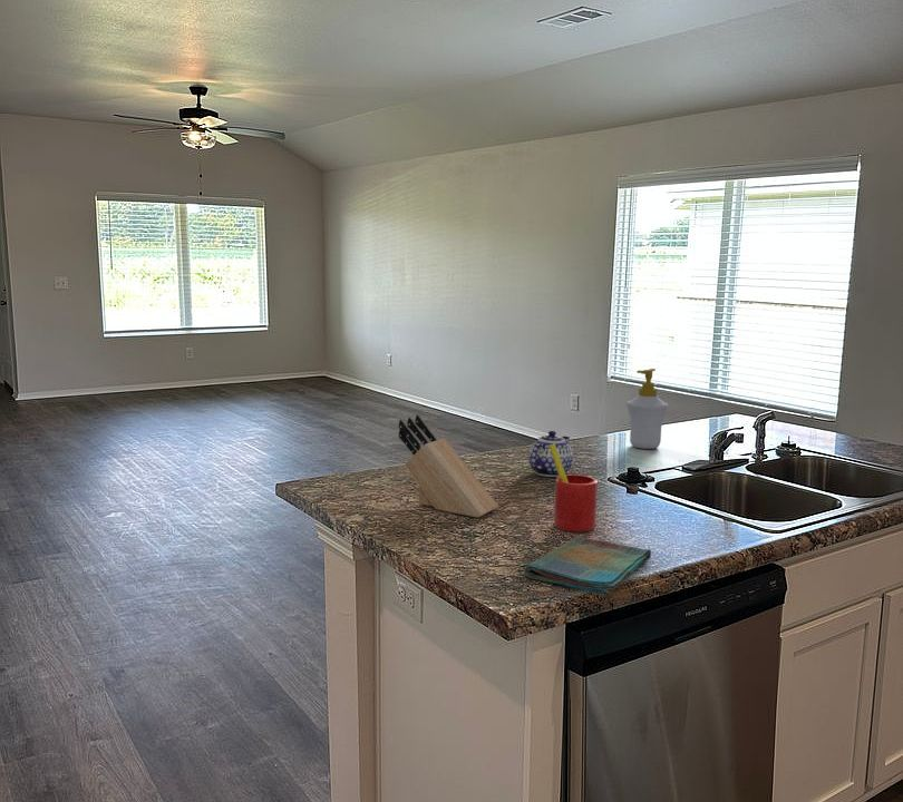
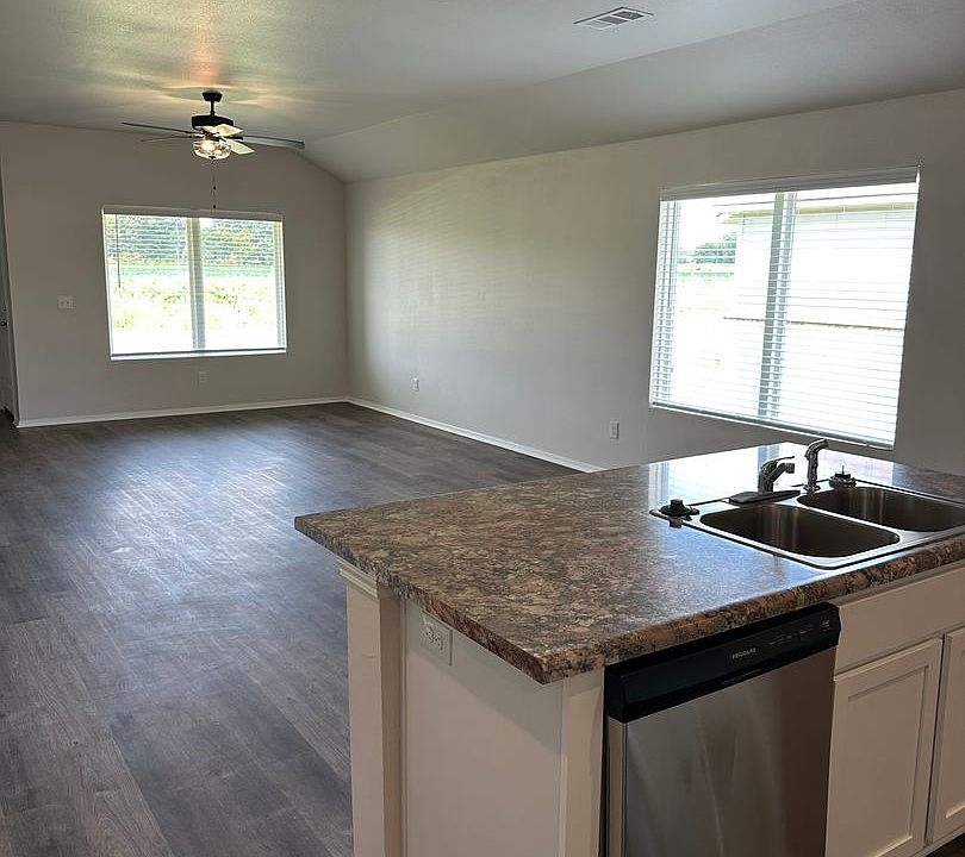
- straw (571, 486)
- teapot (550, 452)
- knife block (444, 463)
- soap bottle (647, 408)
- dish towel (589, 561)
